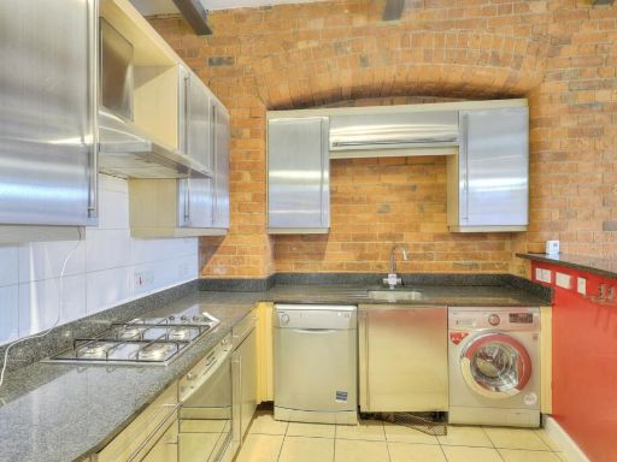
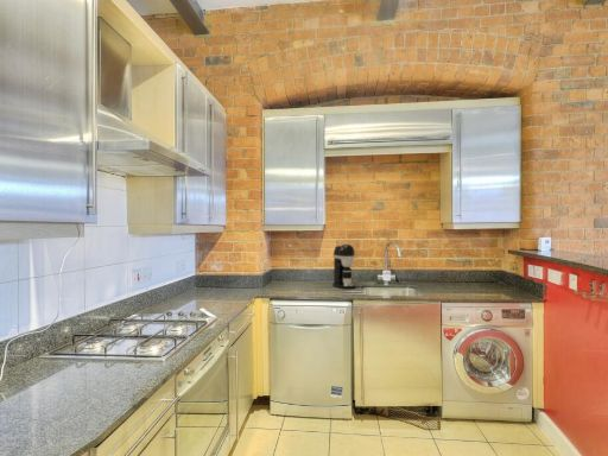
+ coffee maker (343, 265)
